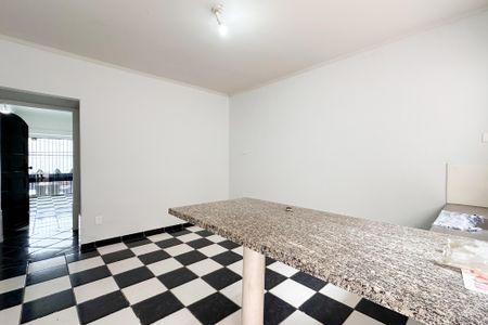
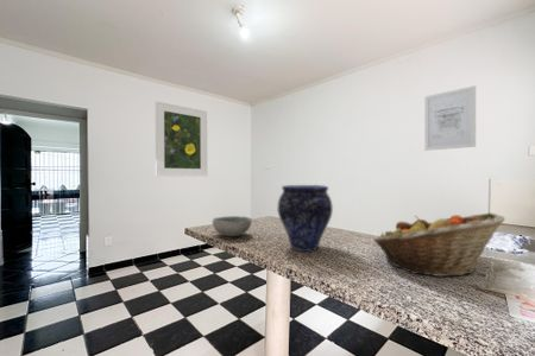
+ fruit basket (434, 236)
+ wall art (448, 120)
+ vase (304, 216)
+ bowl (232, 227)
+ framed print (183, 141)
